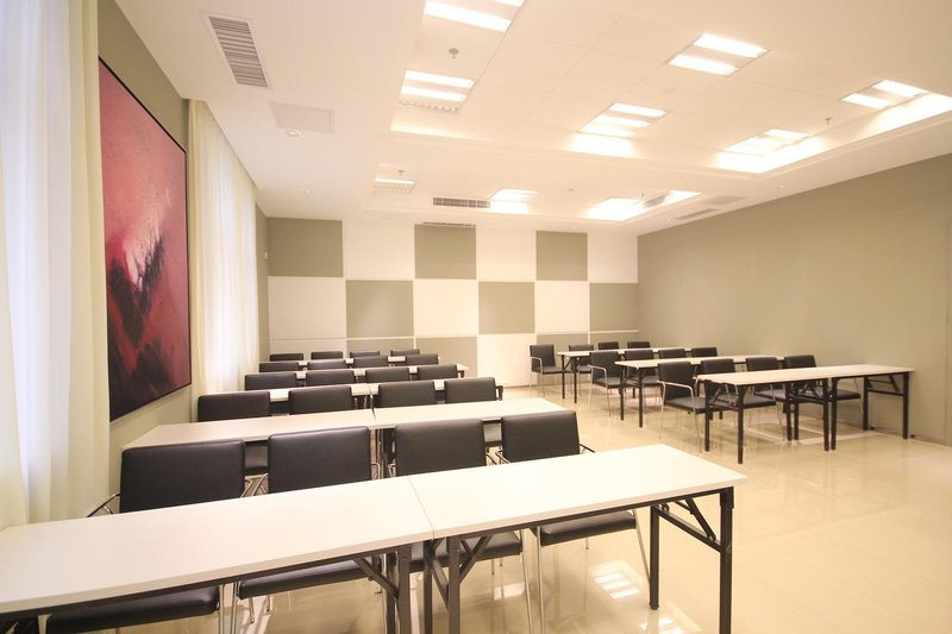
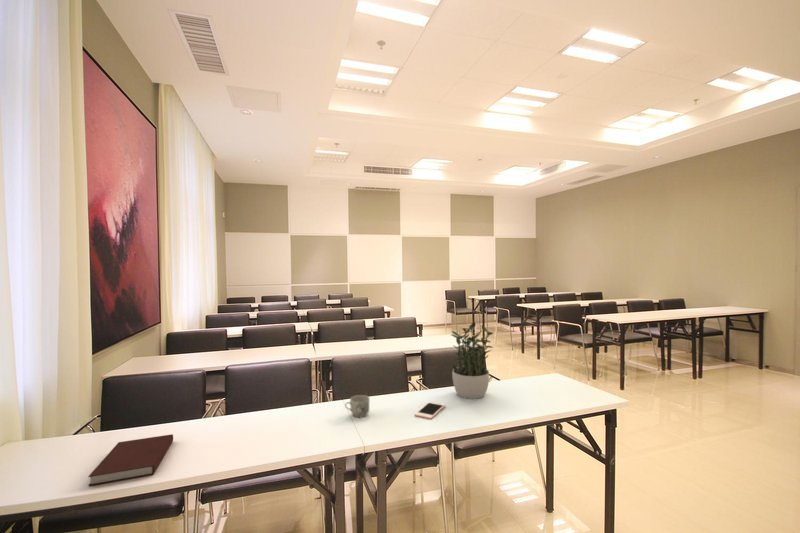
+ mug (357, 406)
+ notebook (135, 457)
+ cell phone (430, 409)
+ potted plant (472, 358)
